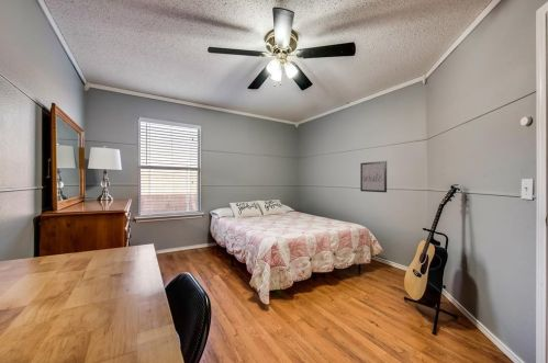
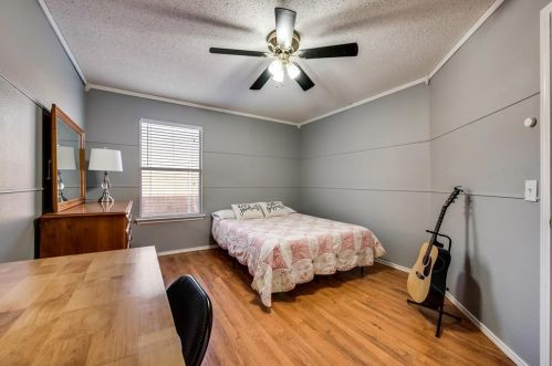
- wall art (372, 177)
